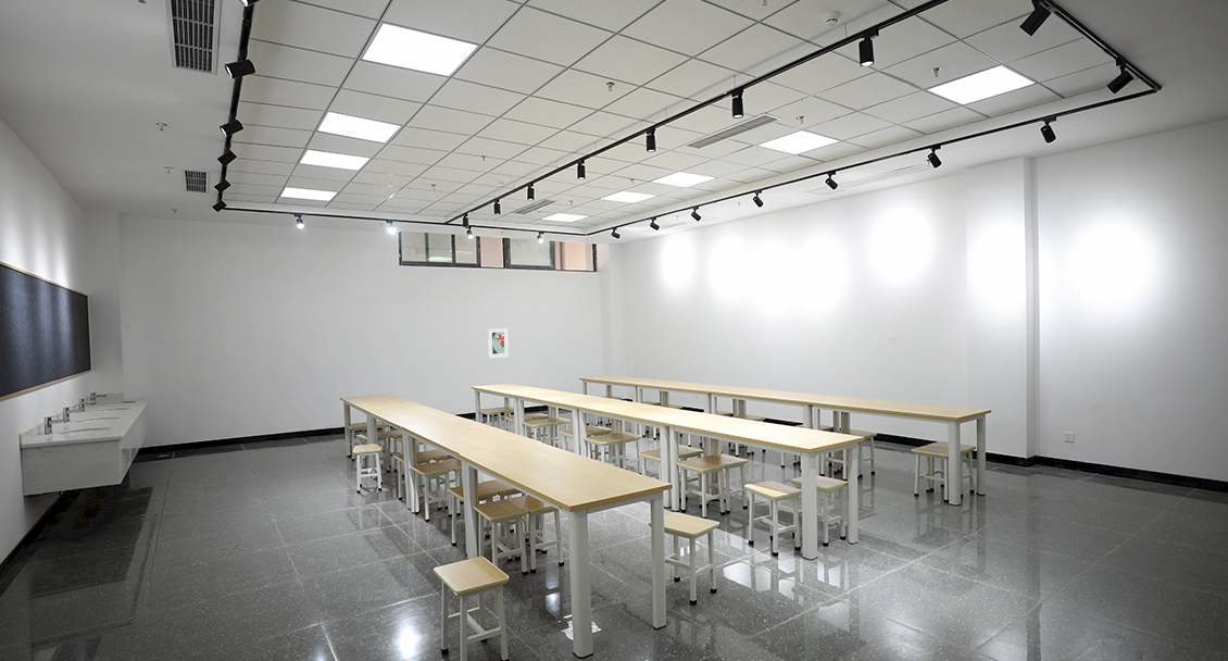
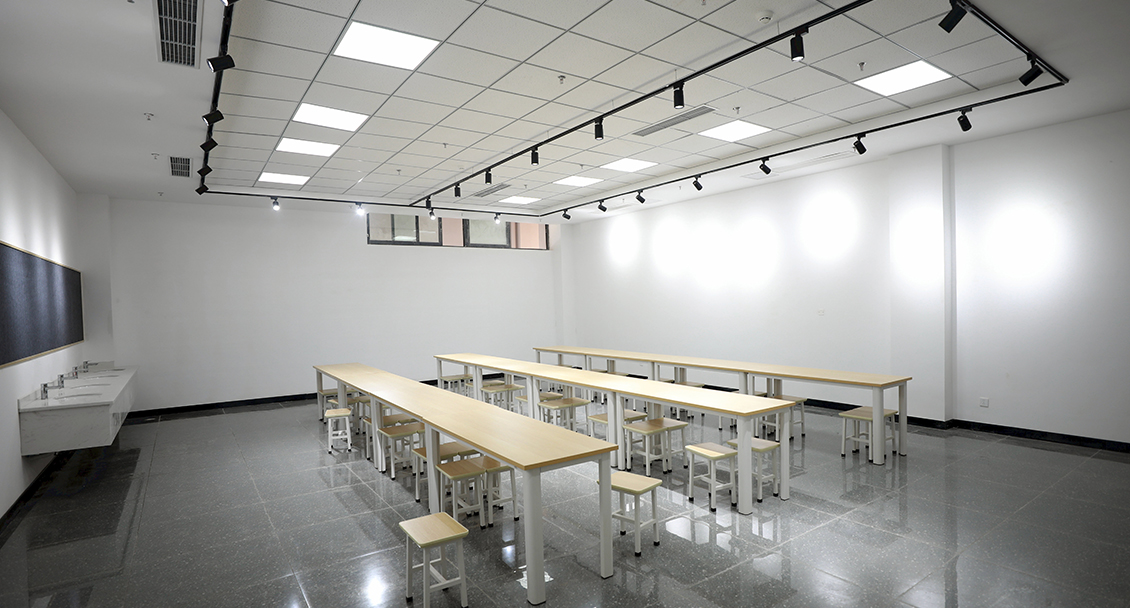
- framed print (498, 342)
